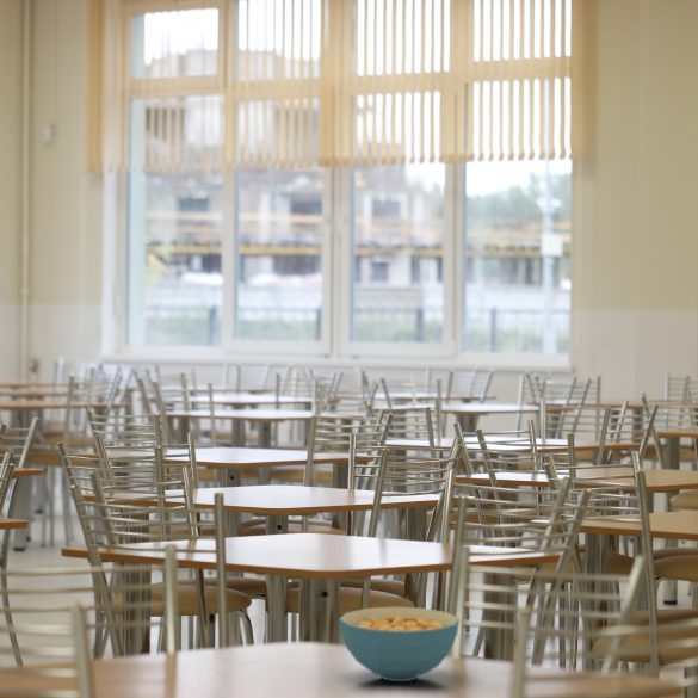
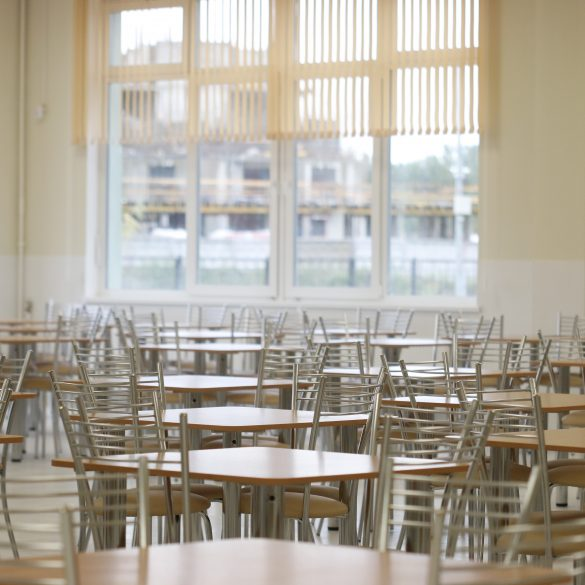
- cereal bowl (399, 647)
